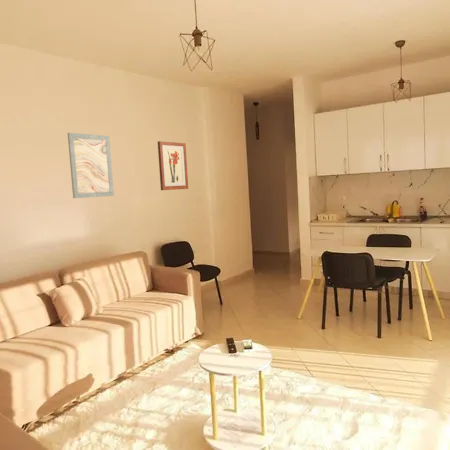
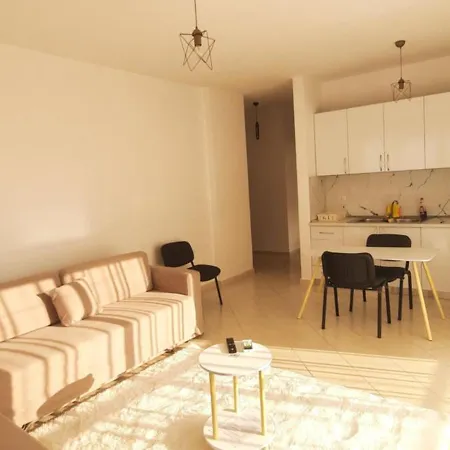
- wall art (173, 166)
- wall art (91, 166)
